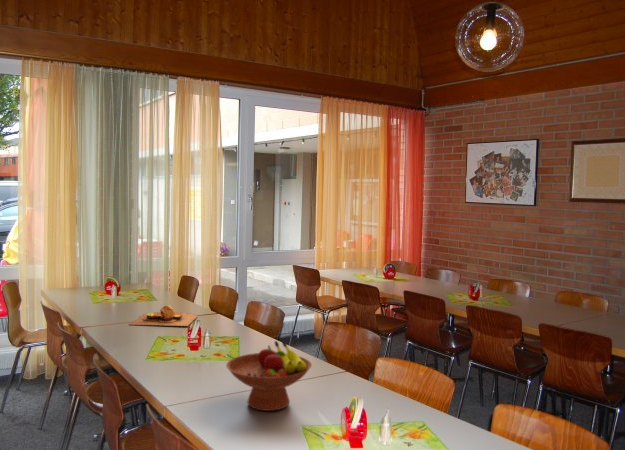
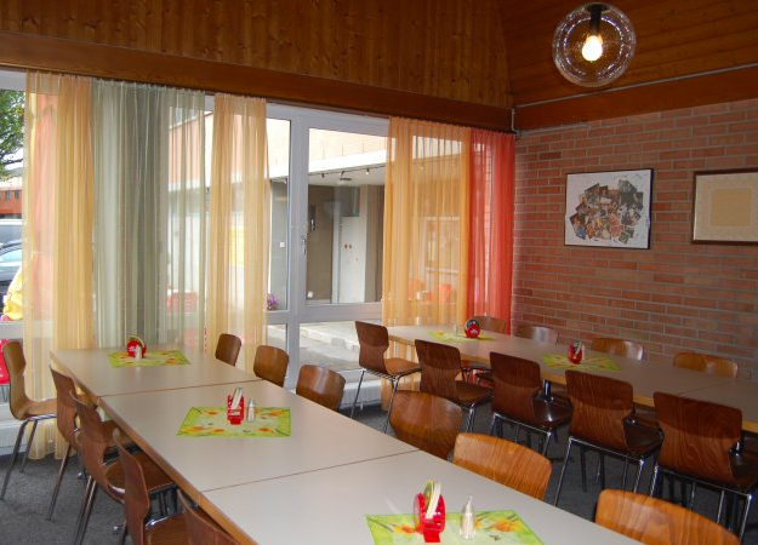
- bread (166, 313)
- fruit bowl (268, 376)
